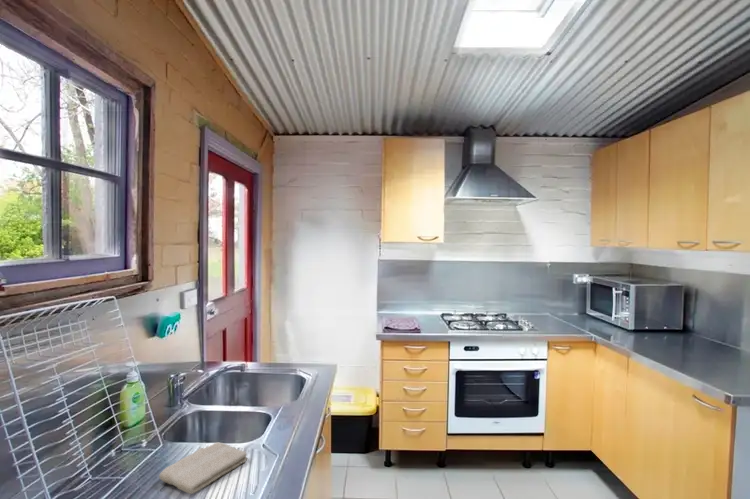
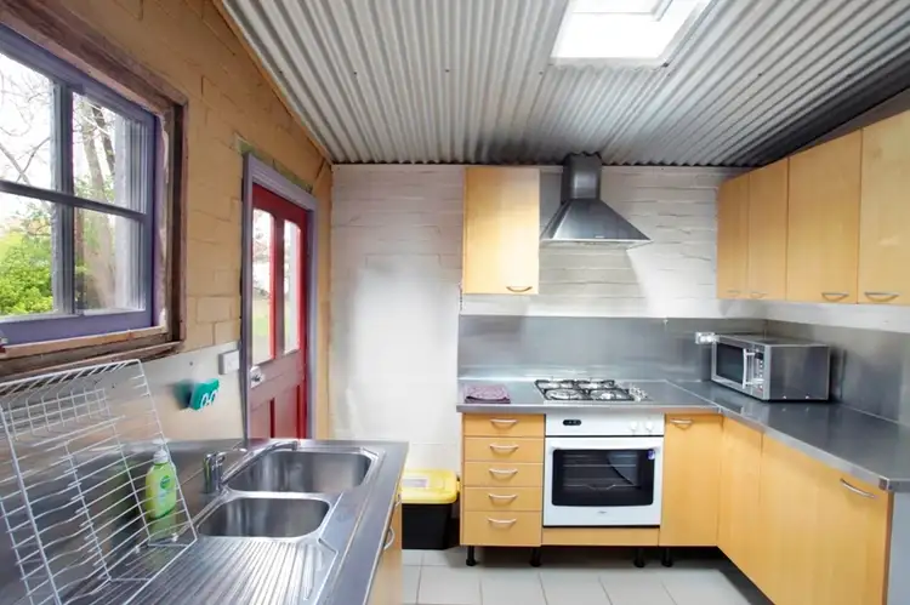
- washcloth (206, 464)
